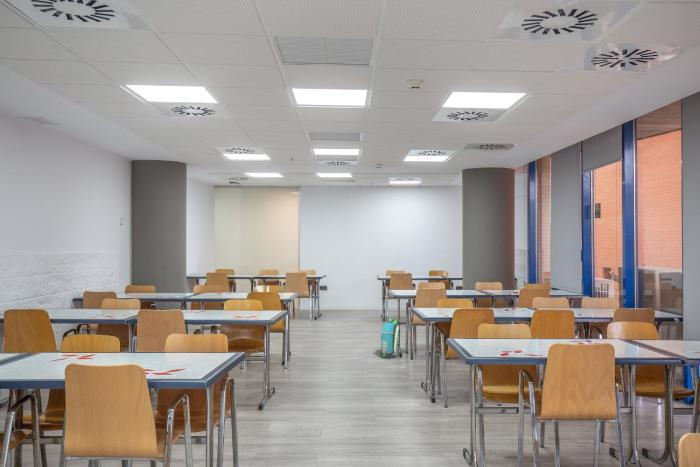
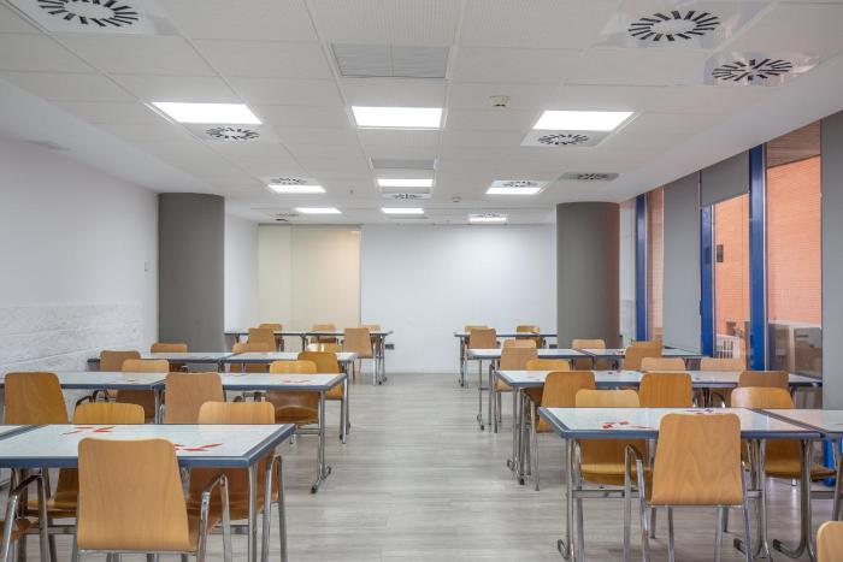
- backpack (390, 337)
